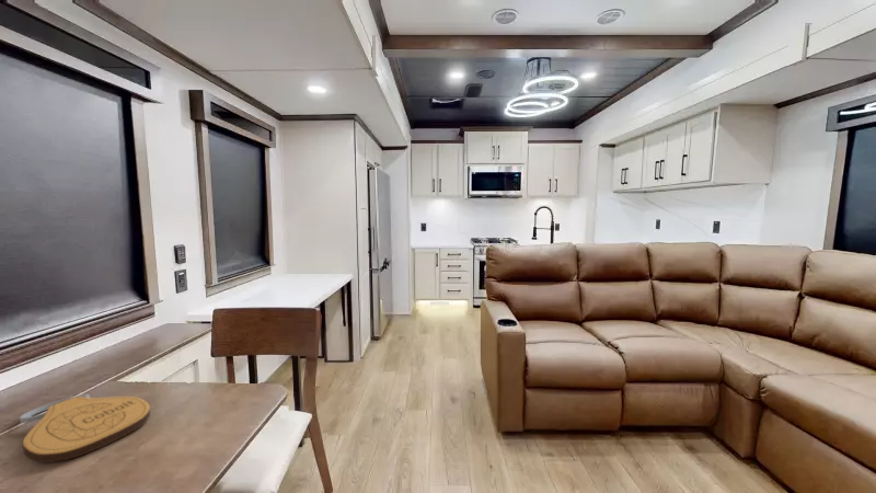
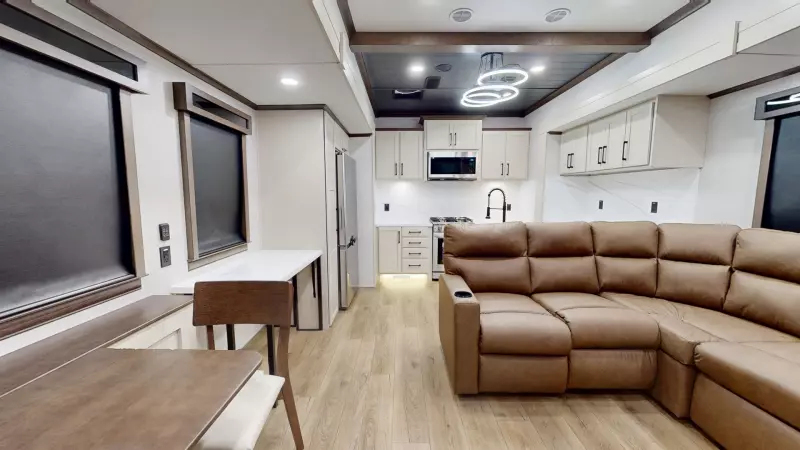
- key chain (76, 415)
